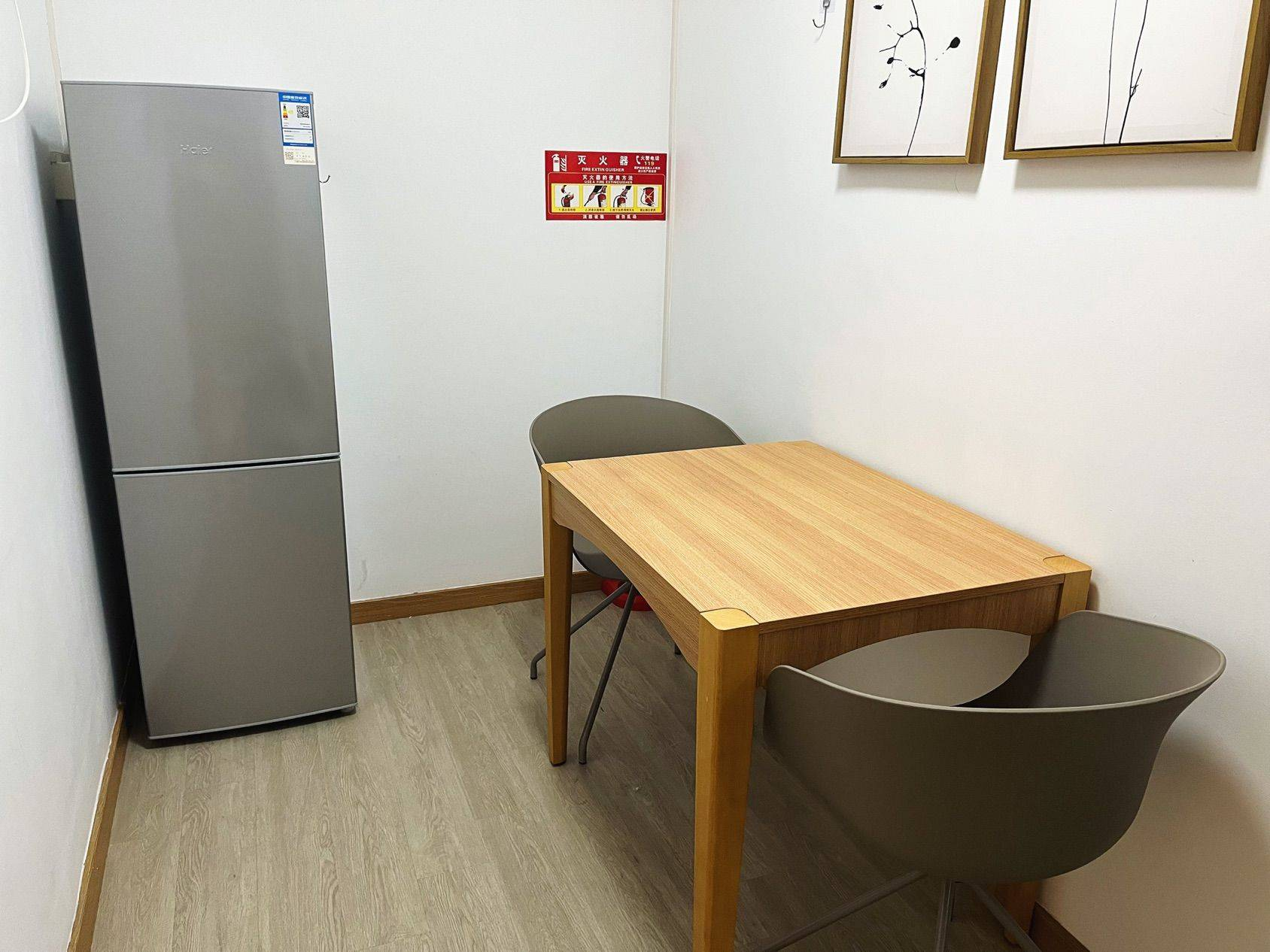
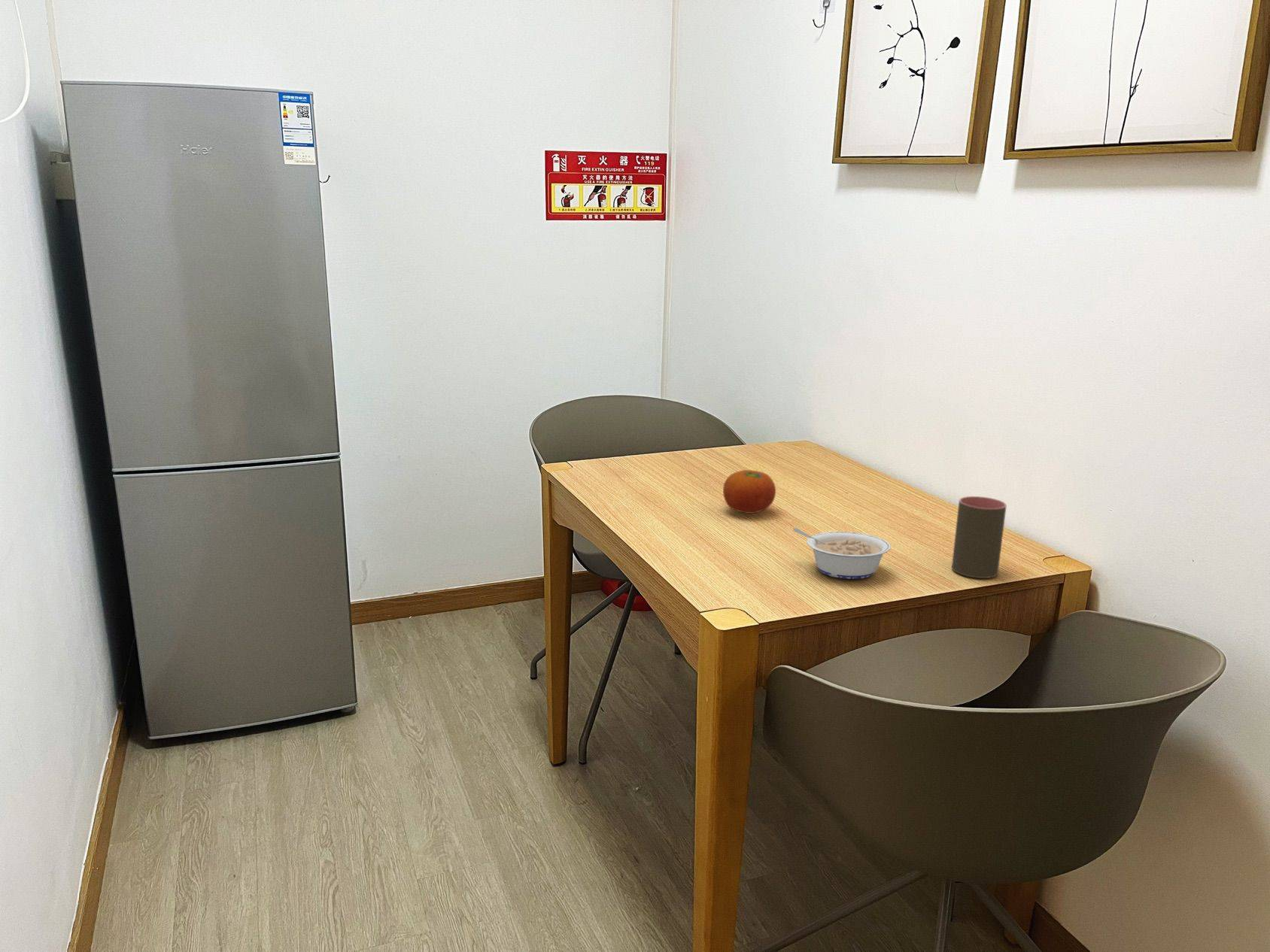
+ fruit (749, 492)
+ legume (844, 554)
+ cup (978, 536)
